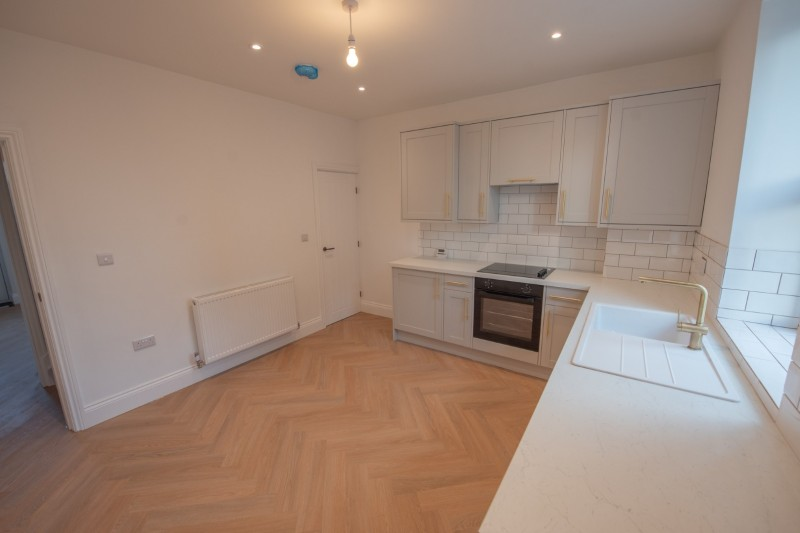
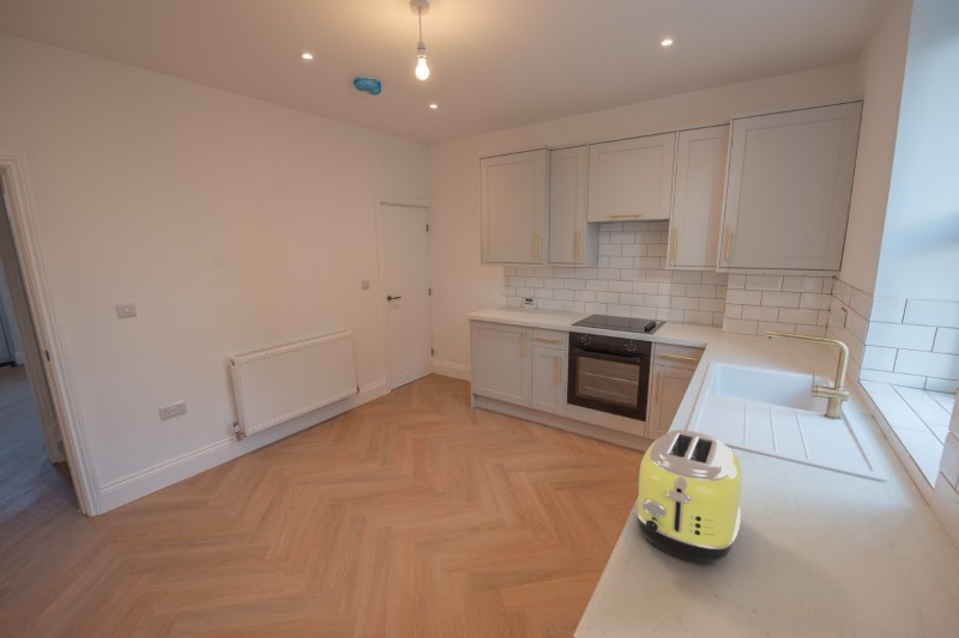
+ toaster (687, 490)
